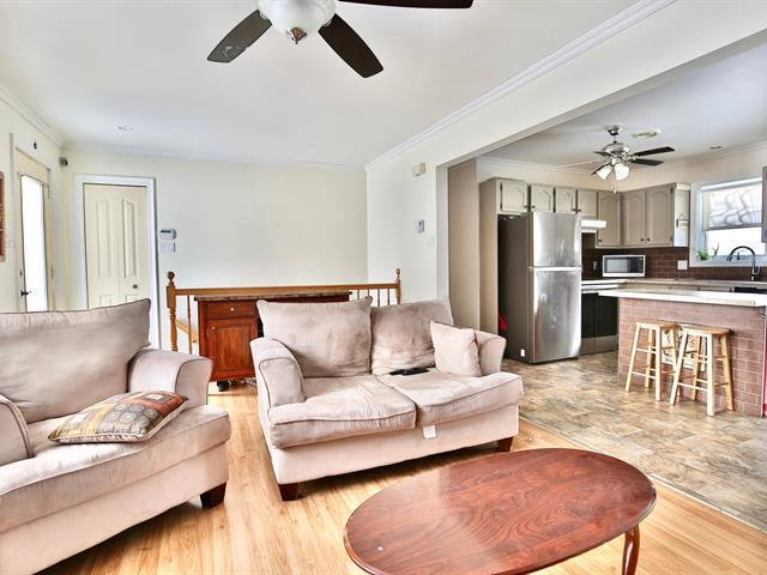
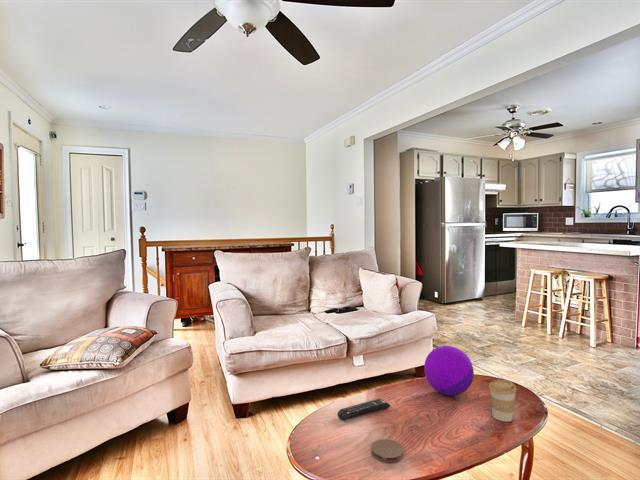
+ coffee cup (502, 399)
+ remote control (364, 408)
+ decorative orb (448, 370)
+ coaster (387, 450)
